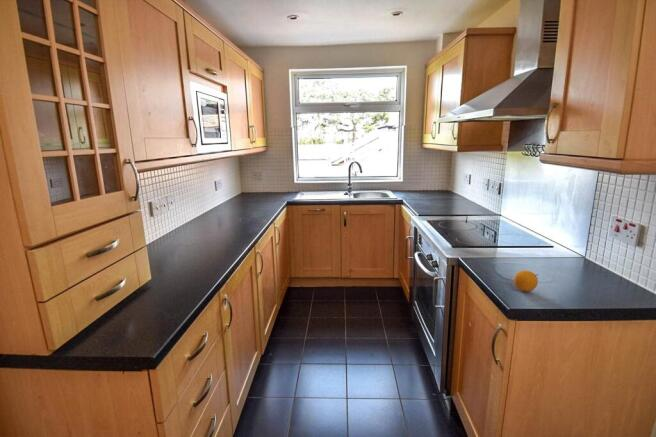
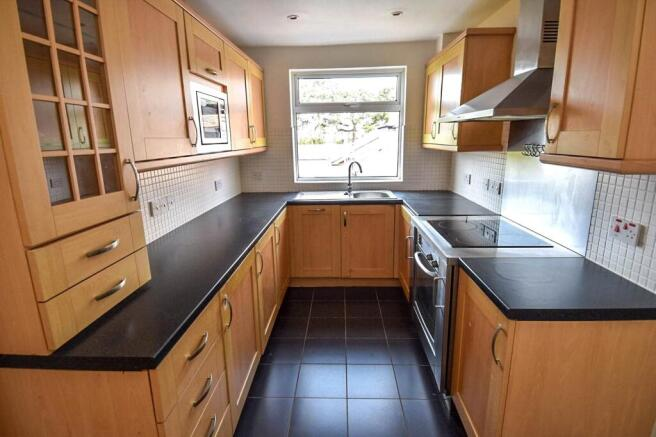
- fruit (525, 280)
